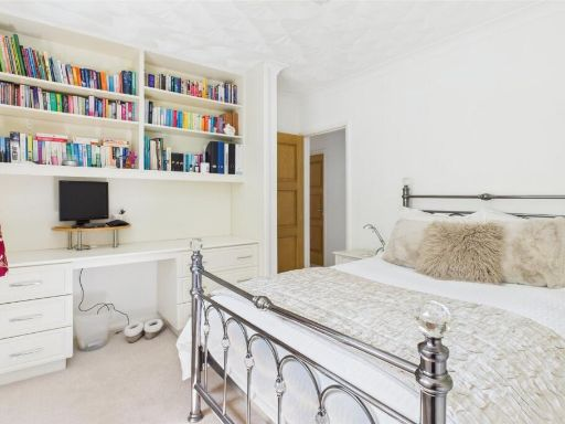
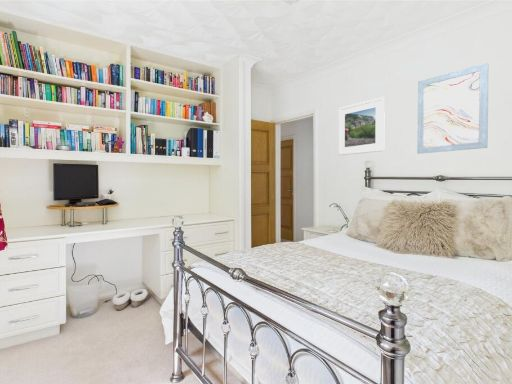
+ wall art (450, 112)
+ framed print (359, 128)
